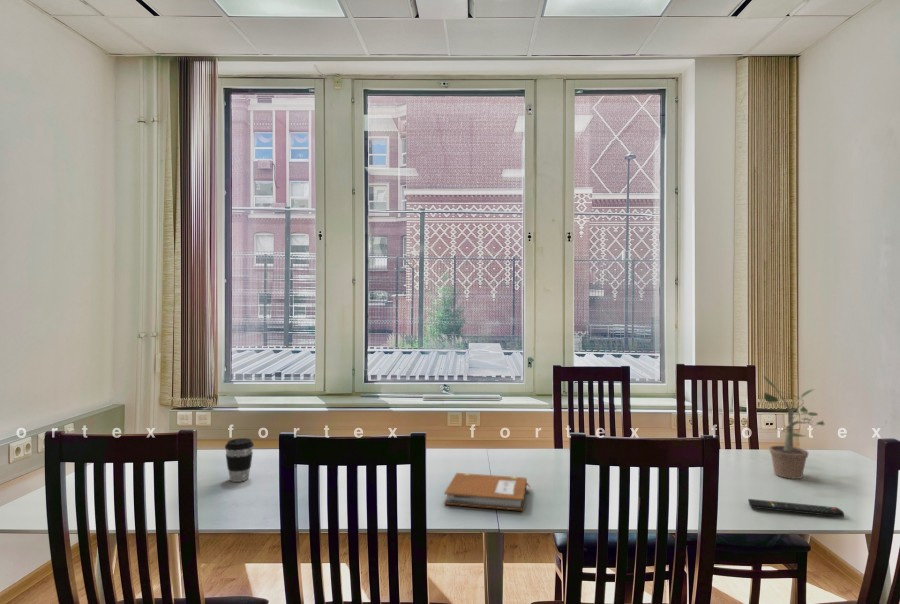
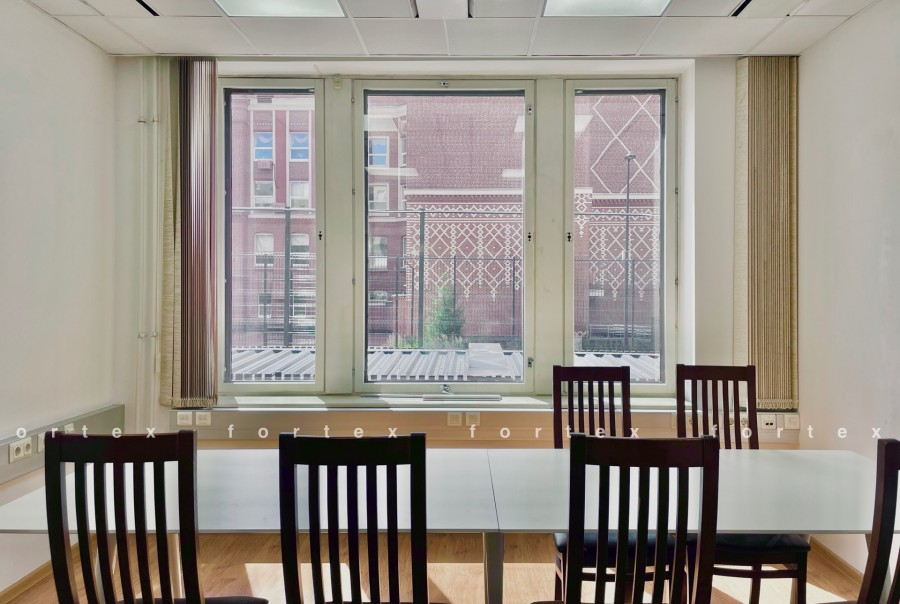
- coffee cup (239, 460)
- notebook (489, 489)
- potted plant (792, 424)
- remote control (795, 508)
